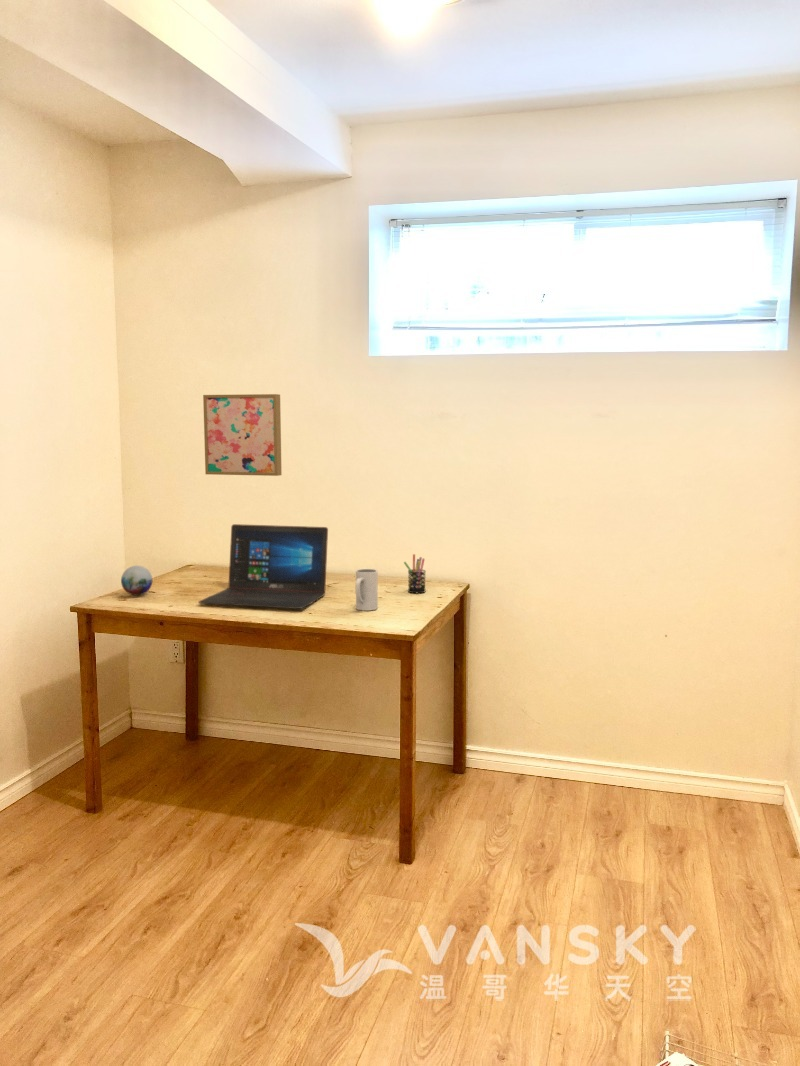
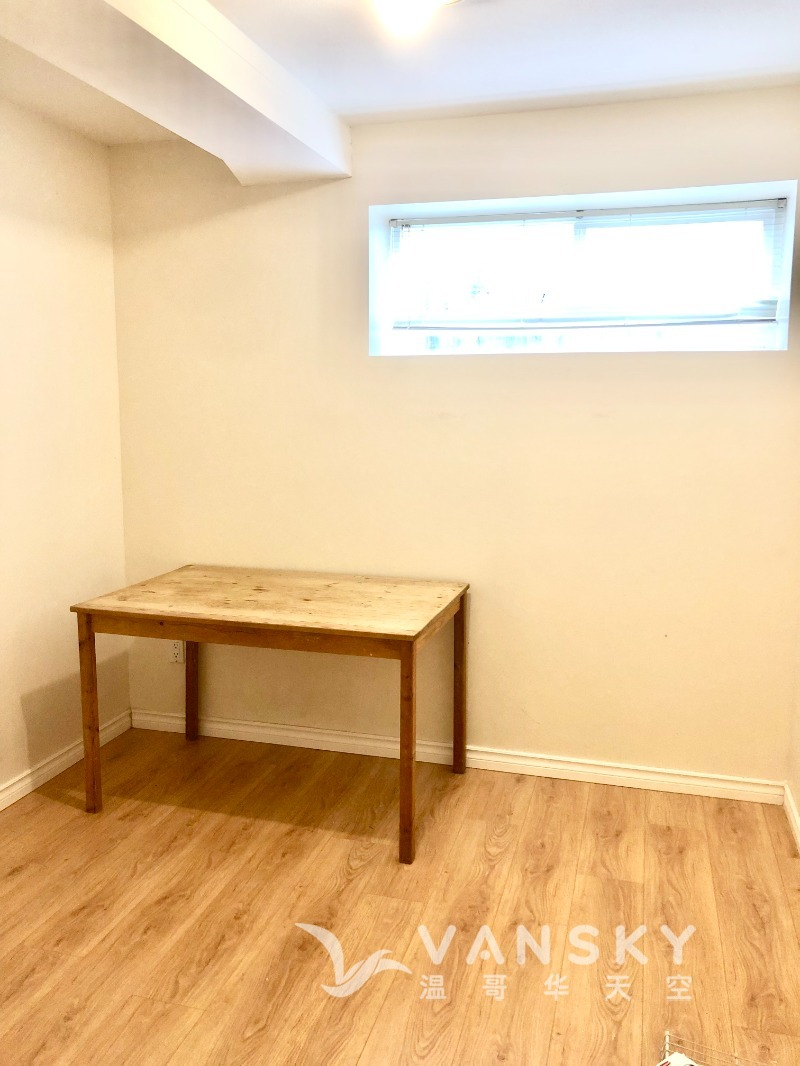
- wall art (242, 435)
- mug (364, 590)
- laptop (264, 564)
- decorative orb (136, 580)
- pen holder (414, 573)
